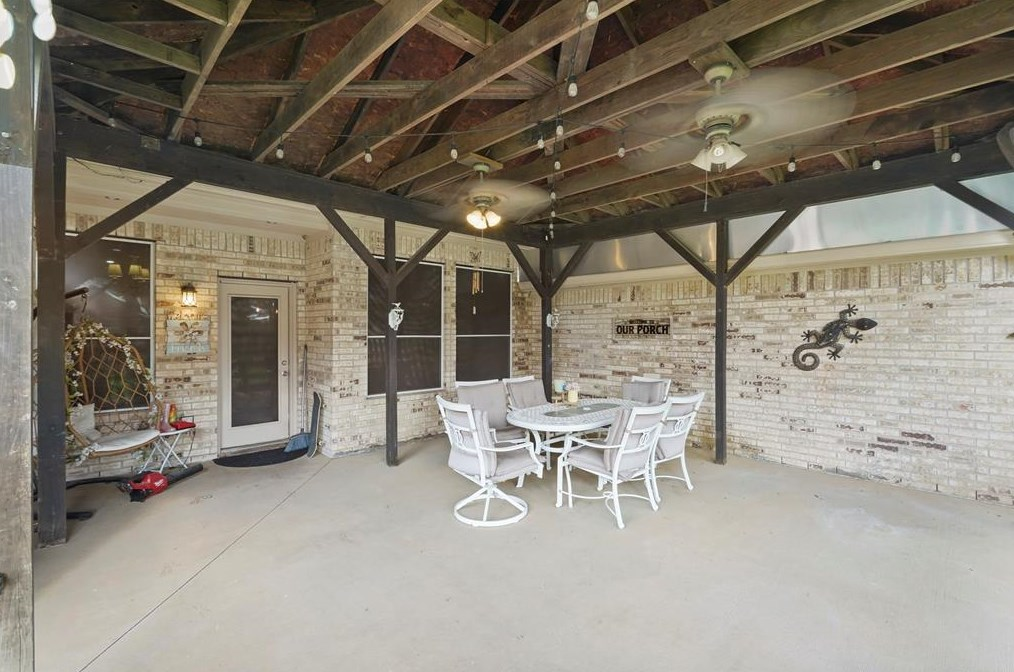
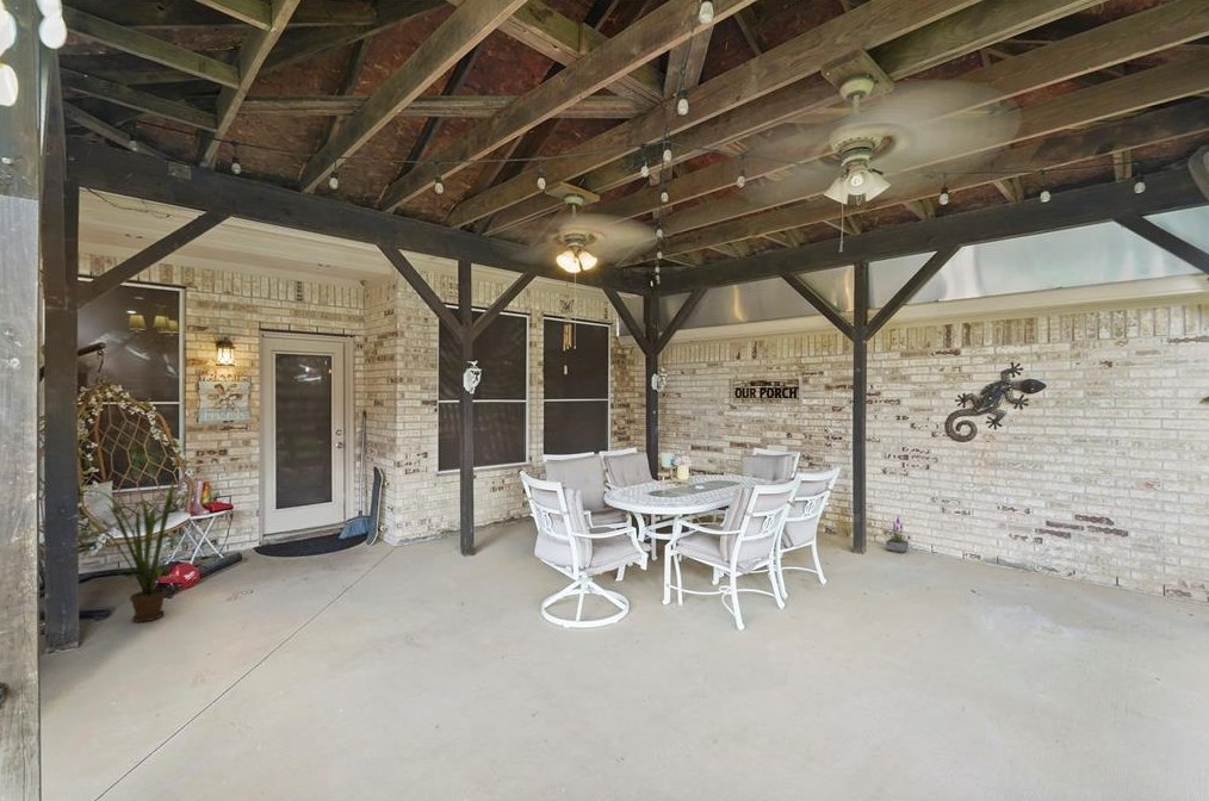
+ house plant (141, 552)
+ potted plant (897, 532)
